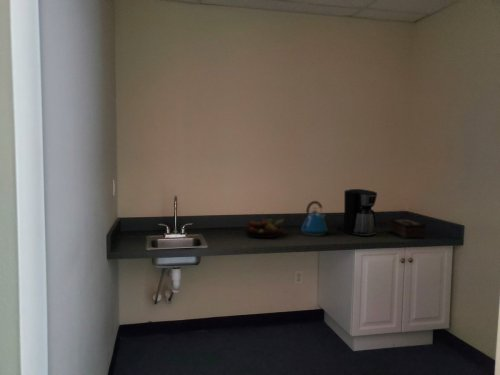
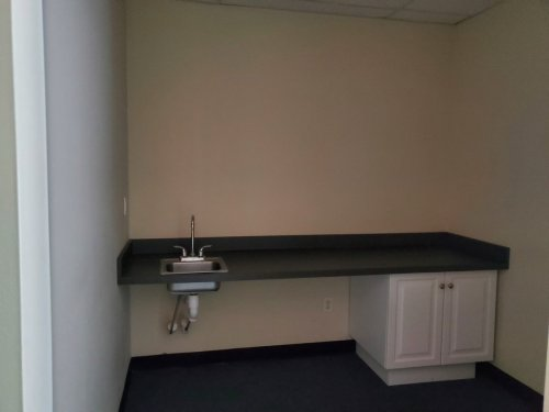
- kettle (314, 217)
- tissue box (406, 228)
- fruit bowl (263, 226)
- coffee maker (358, 210)
